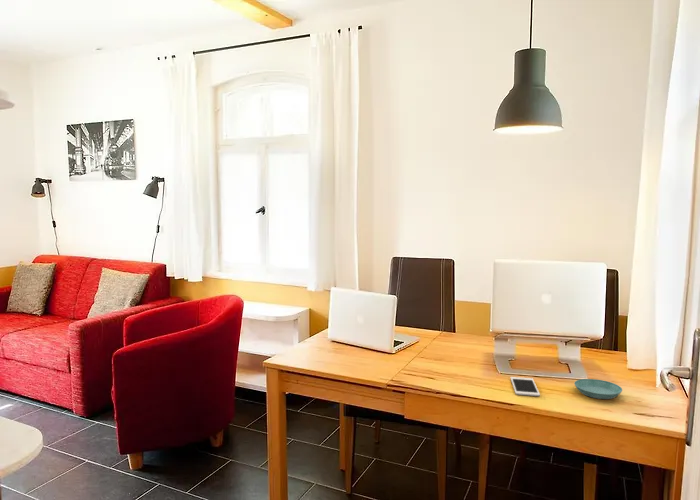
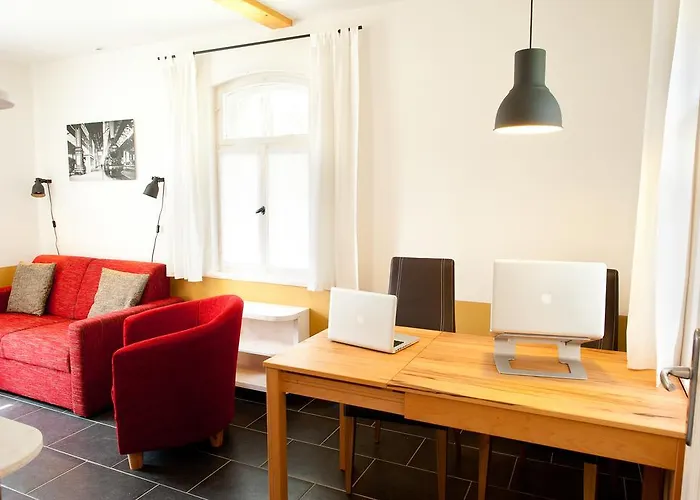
- cell phone (524, 386)
- saucer (597, 389)
